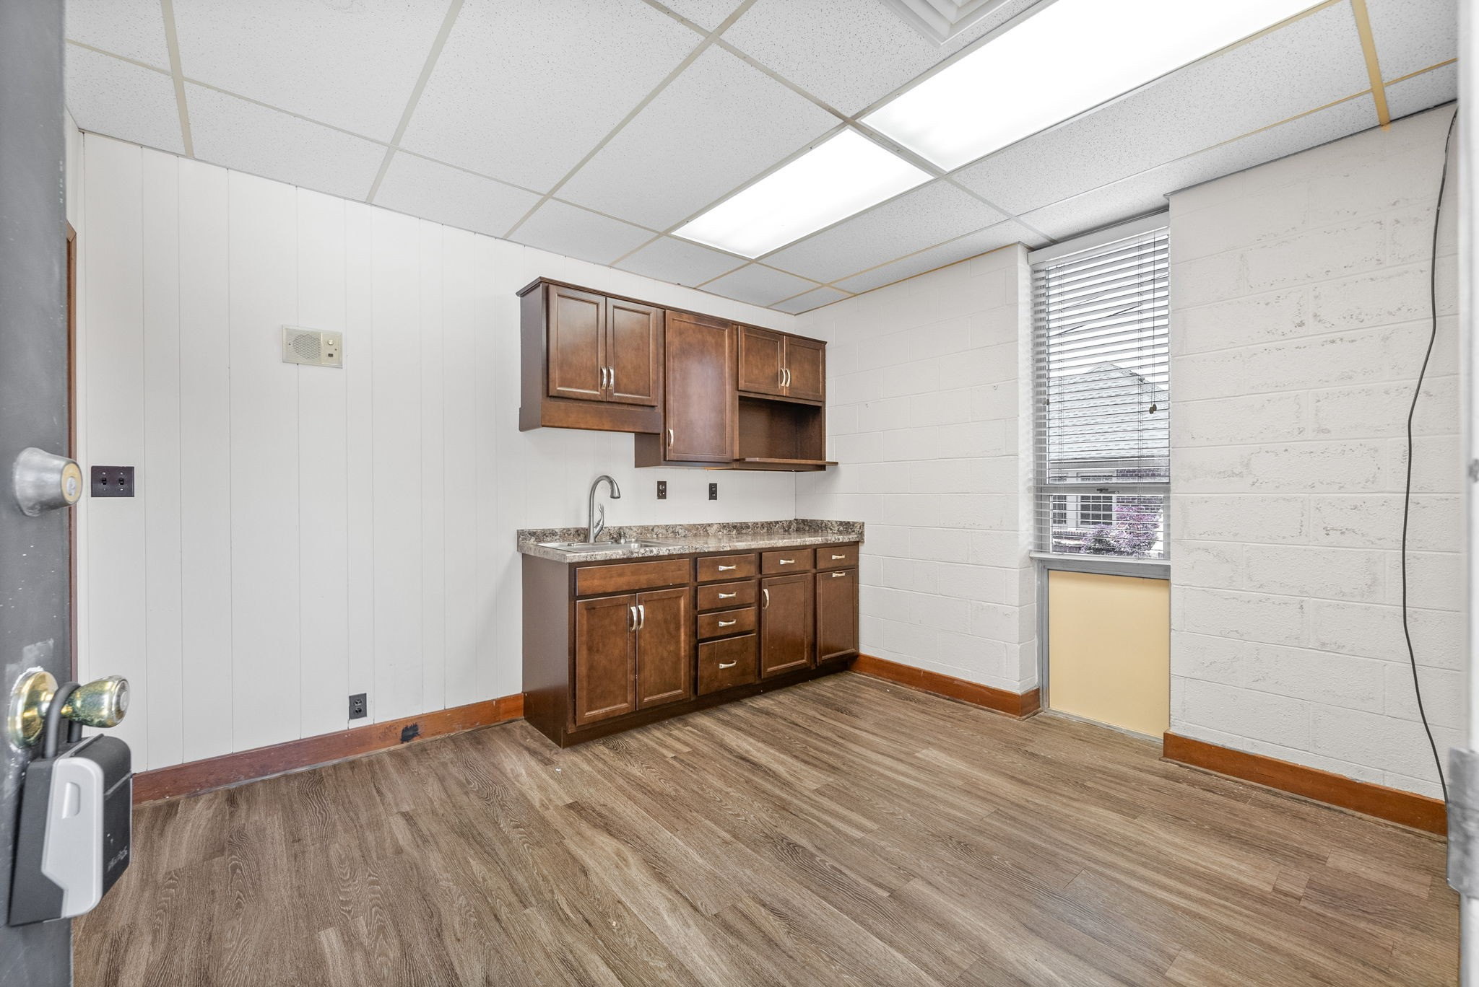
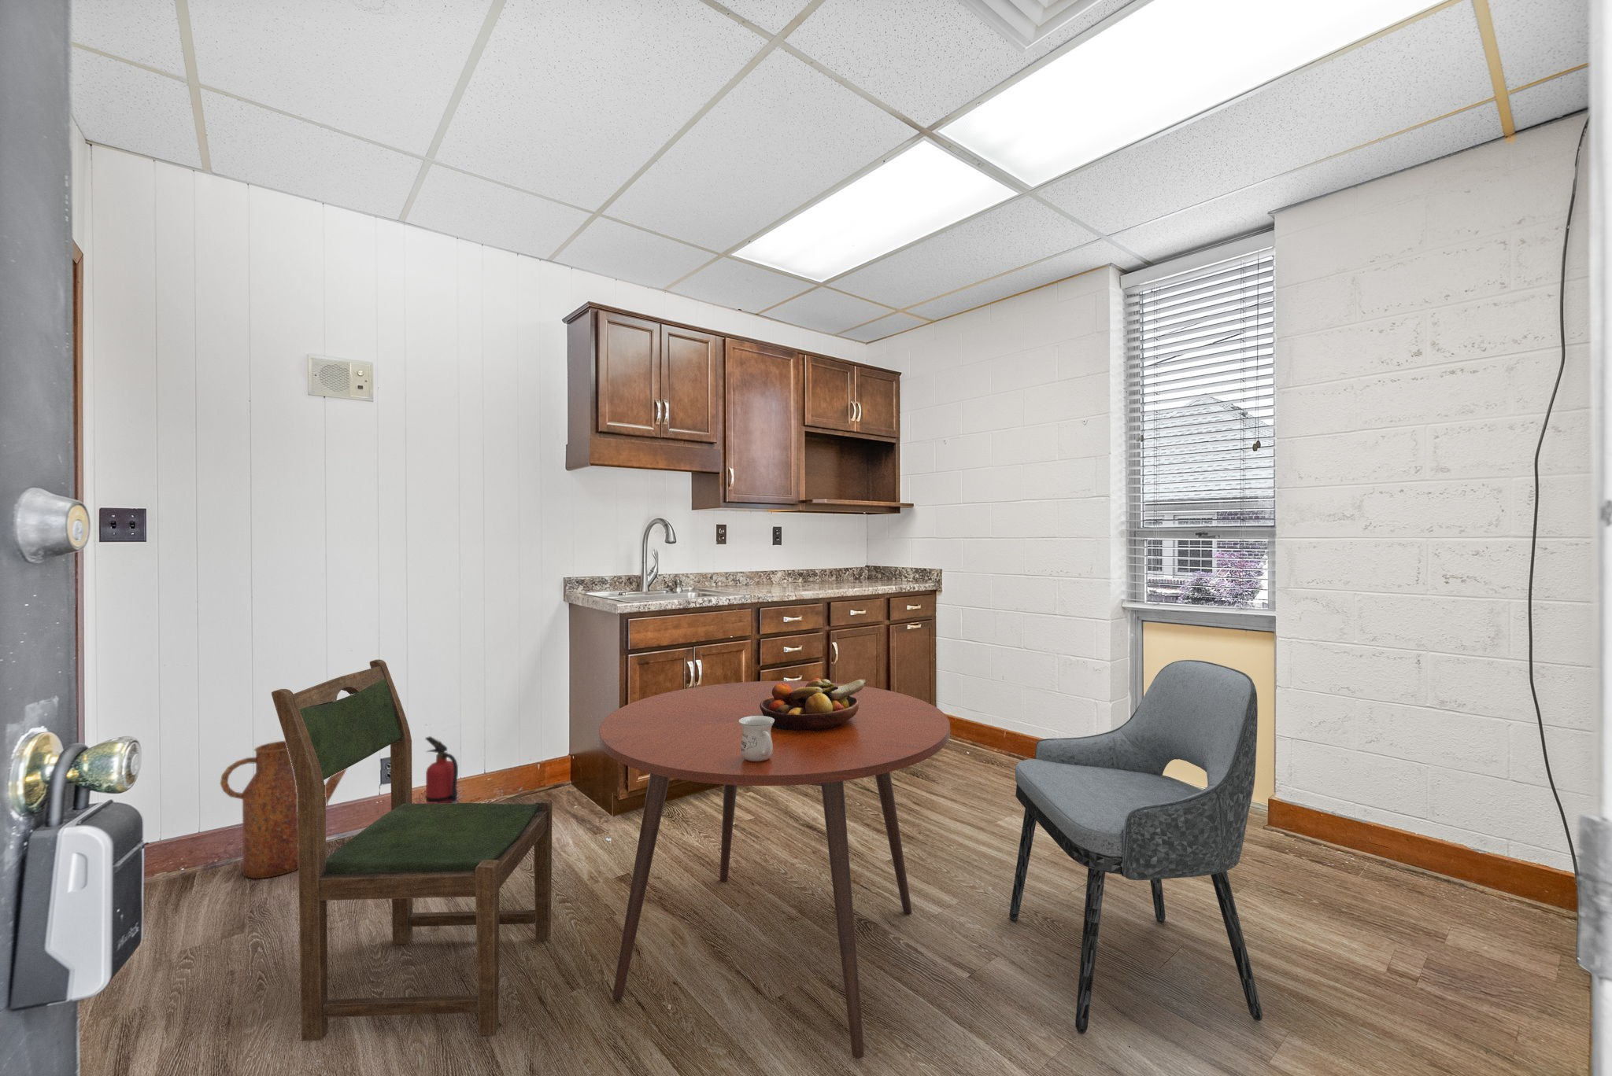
+ dining chair (1136, 817)
+ fire extinguisher (442, 789)
+ dining chair (428, 827)
+ mug (759, 740)
+ watering can (297, 799)
+ fruit bowl (810, 697)
+ dining table (732, 831)
